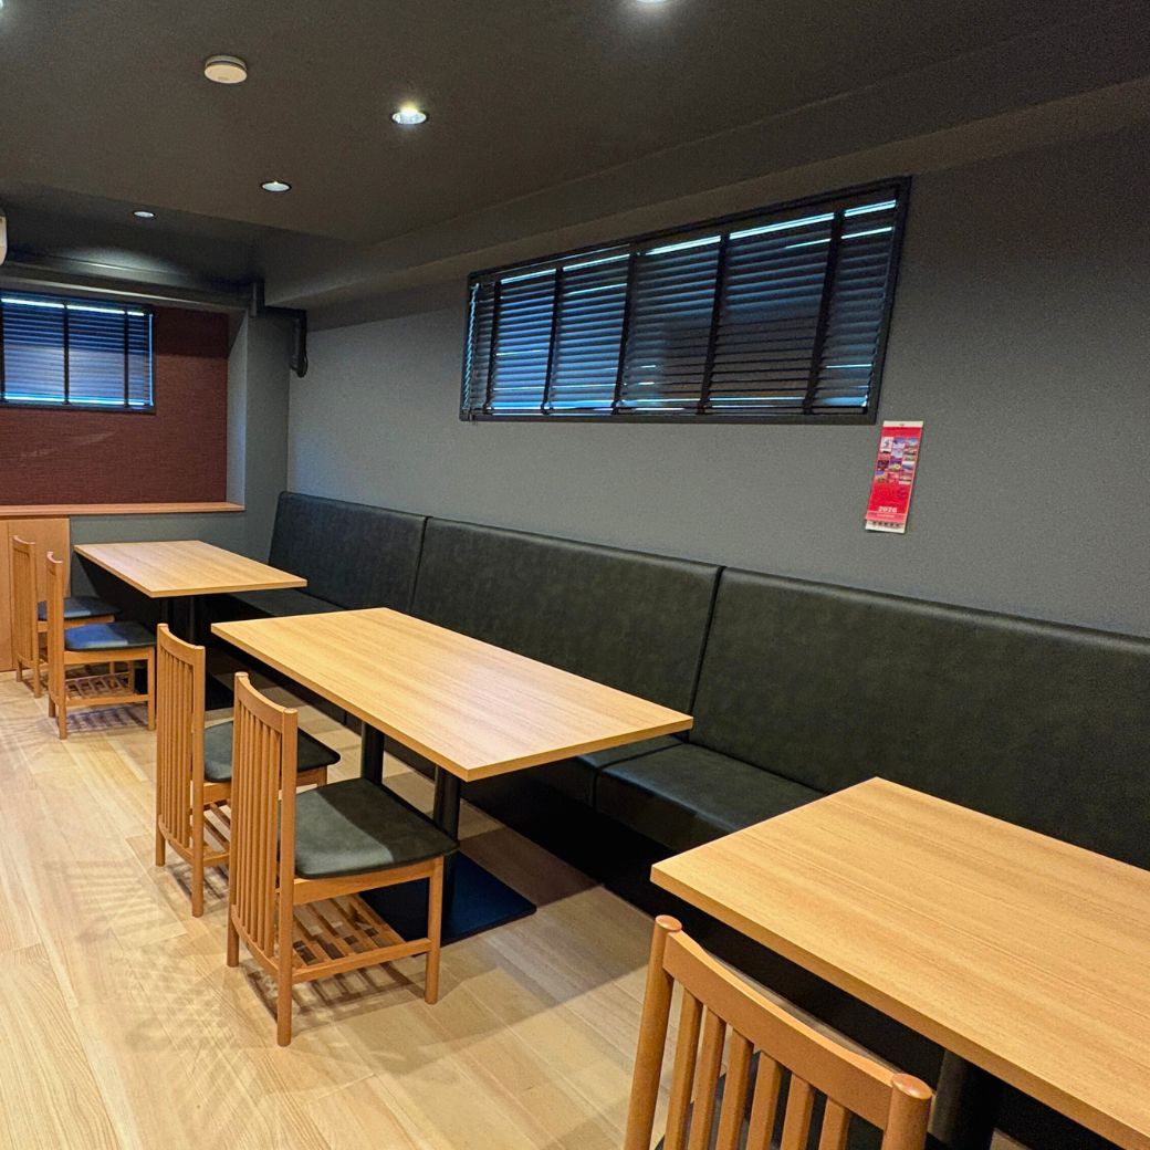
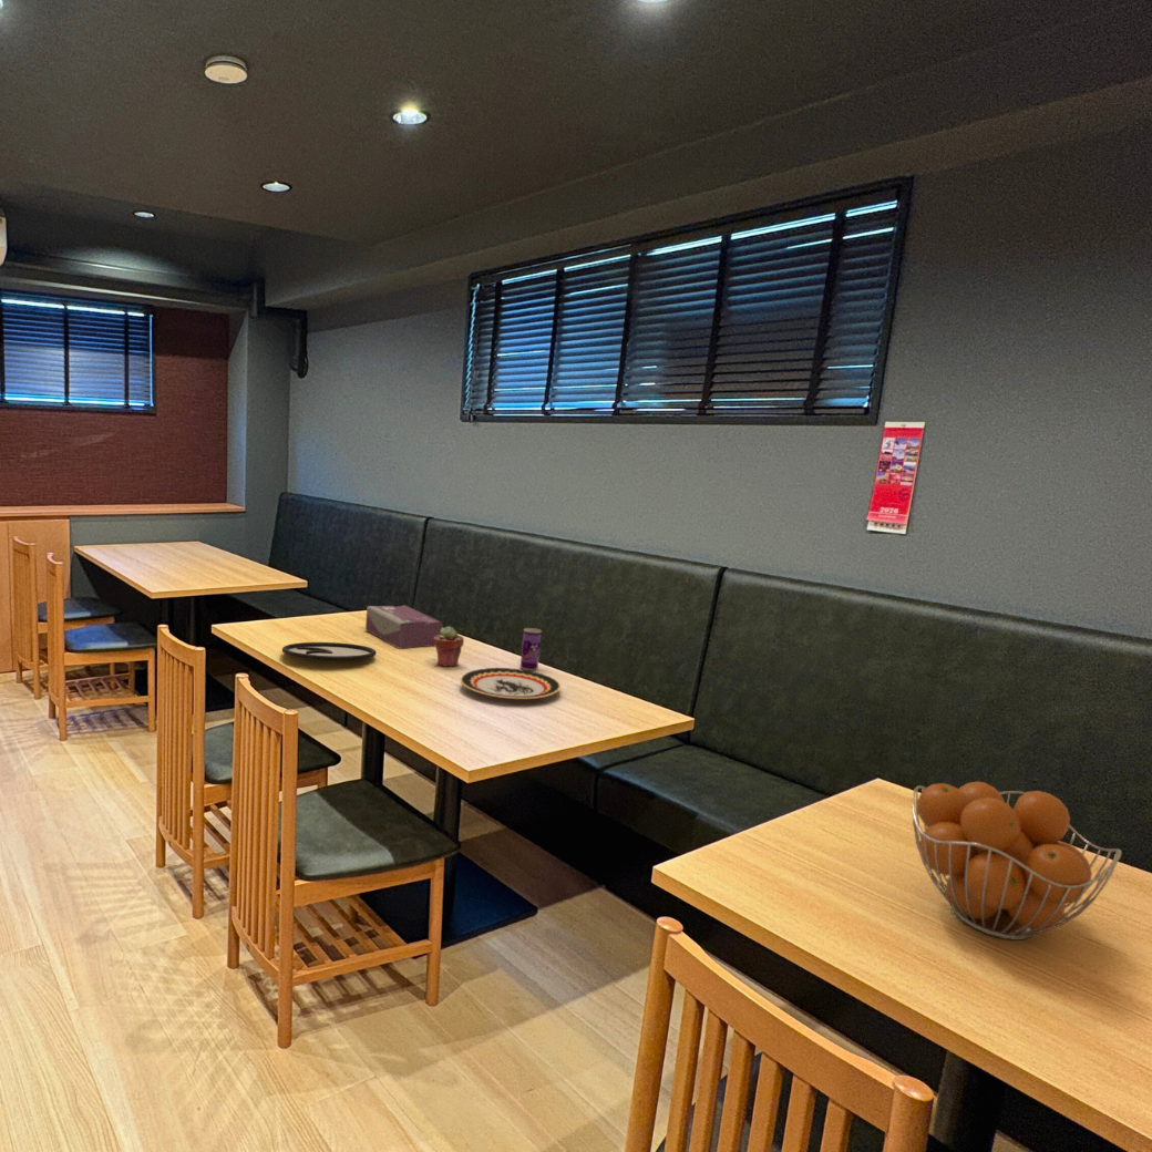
+ potted succulent (448, 645)
+ fruit basket (1004, 855)
+ beverage can (531, 648)
+ plate (510, 686)
+ plate (329, 650)
+ tissue box (403, 625)
